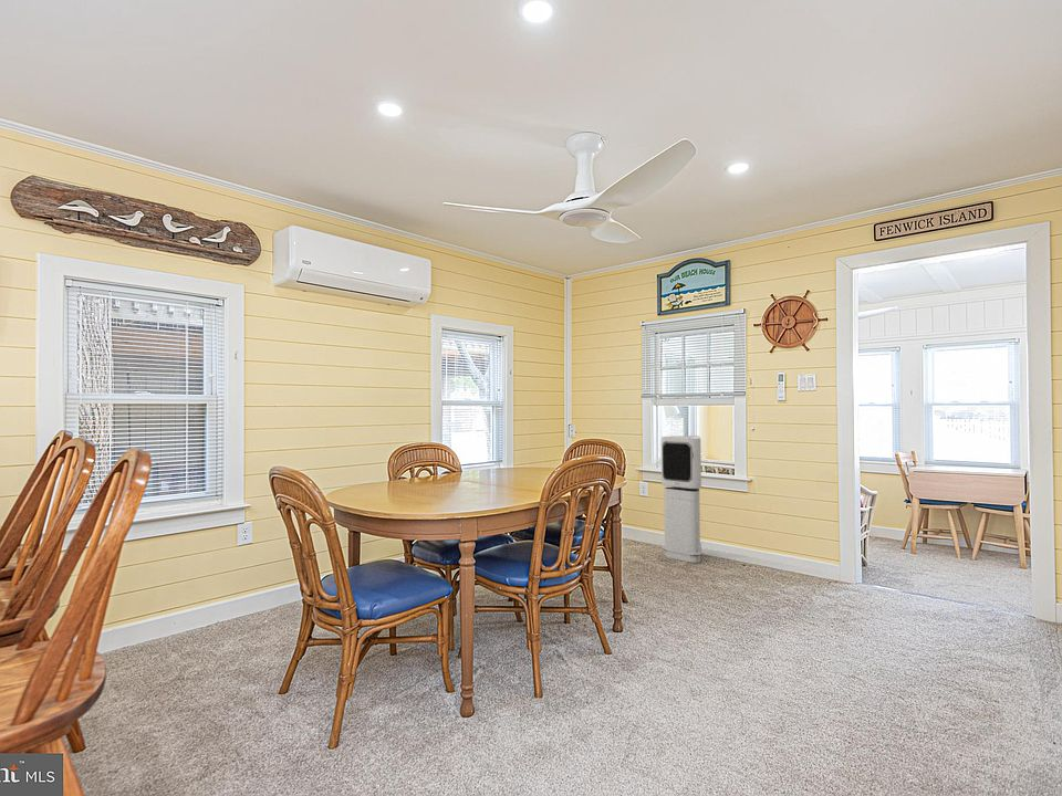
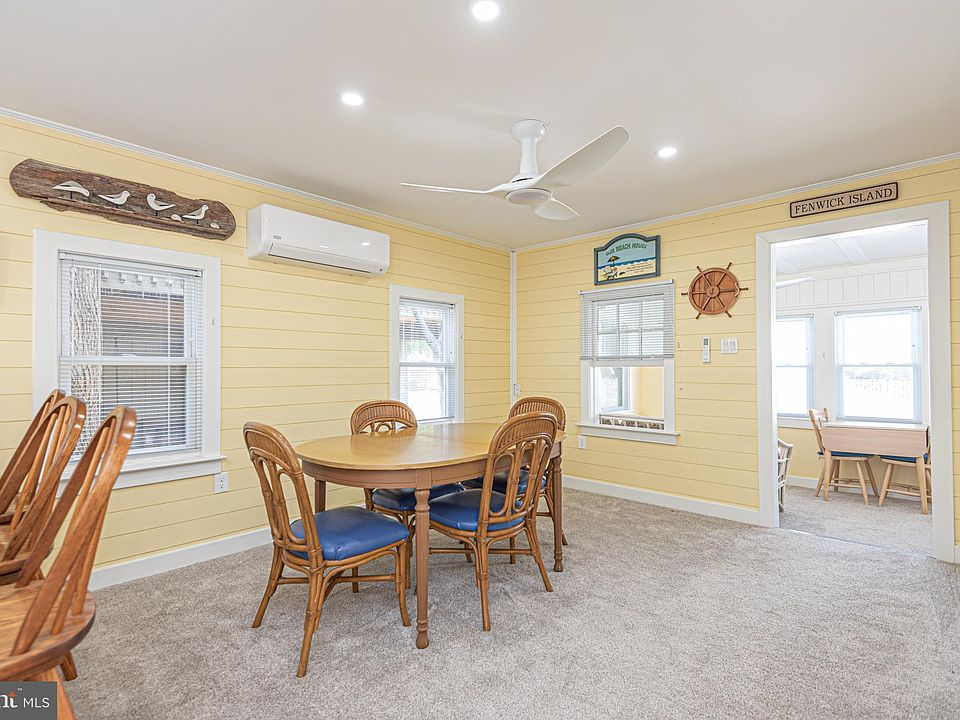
- air purifier (688, 495)
